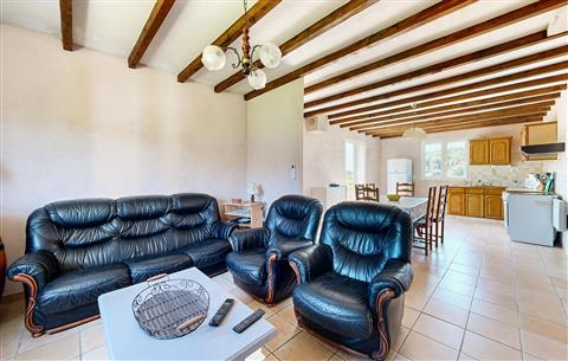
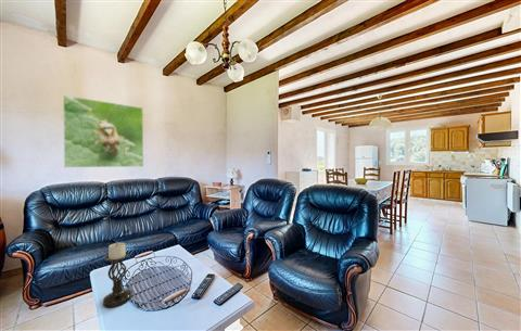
+ candle holder (117, 270)
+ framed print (106, 135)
